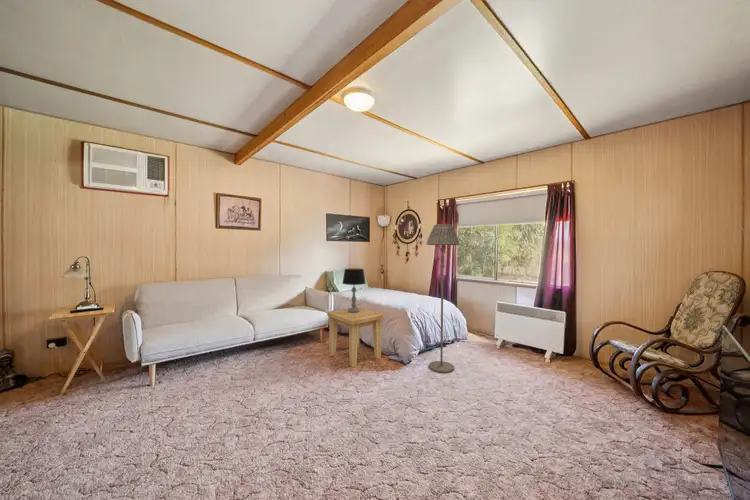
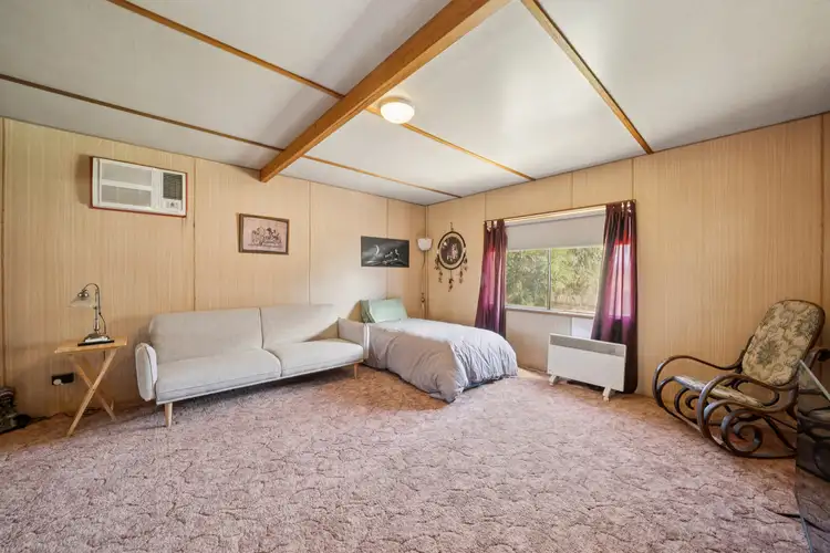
- table lamp (353, 290)
- floor lamp (442, 296)
- side table (354, 334)
